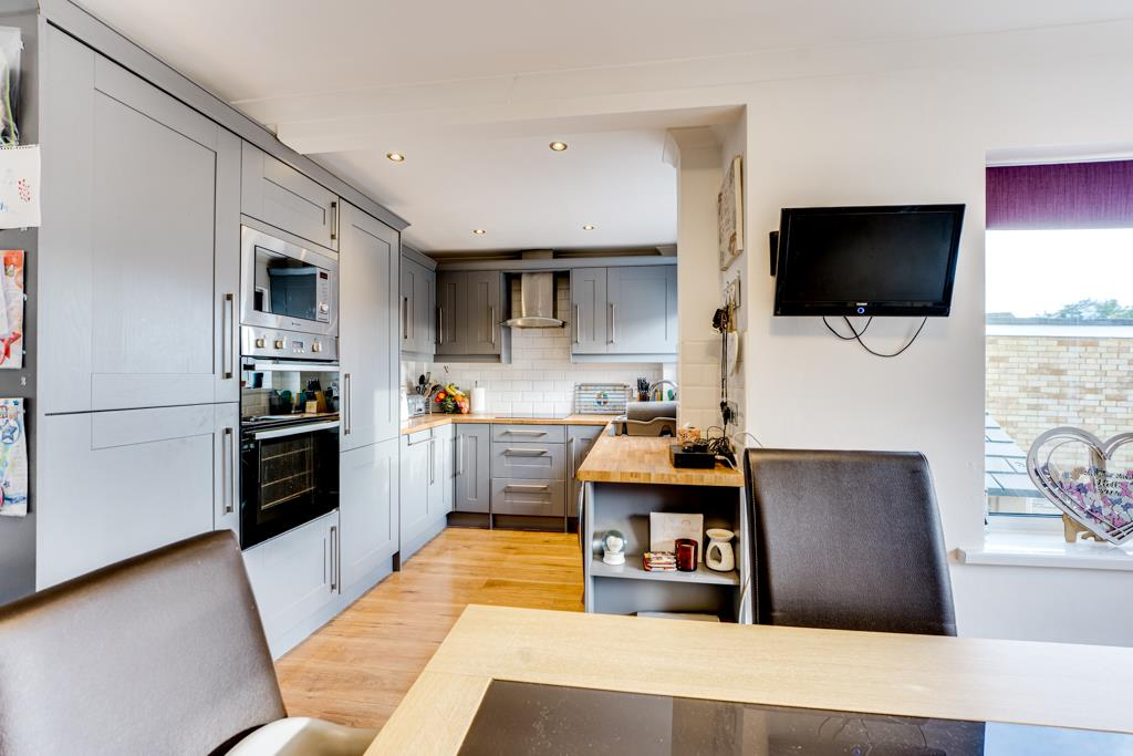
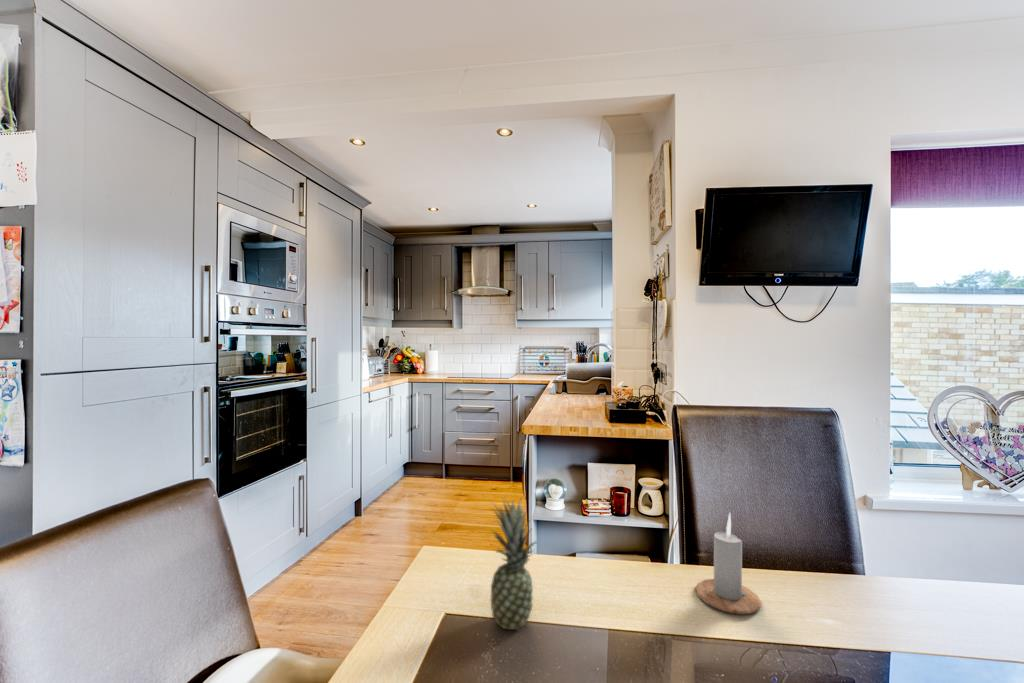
+ candle (727, 554)
+ fruit (512, 558)
